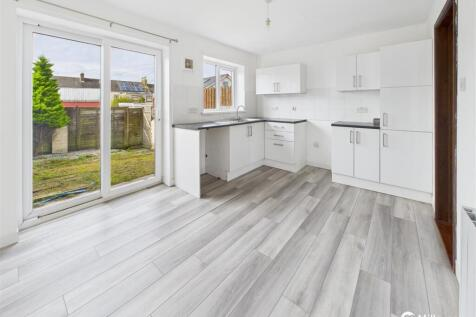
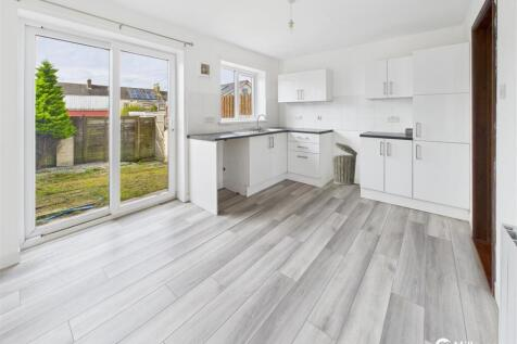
+ trash can (344, 163)
